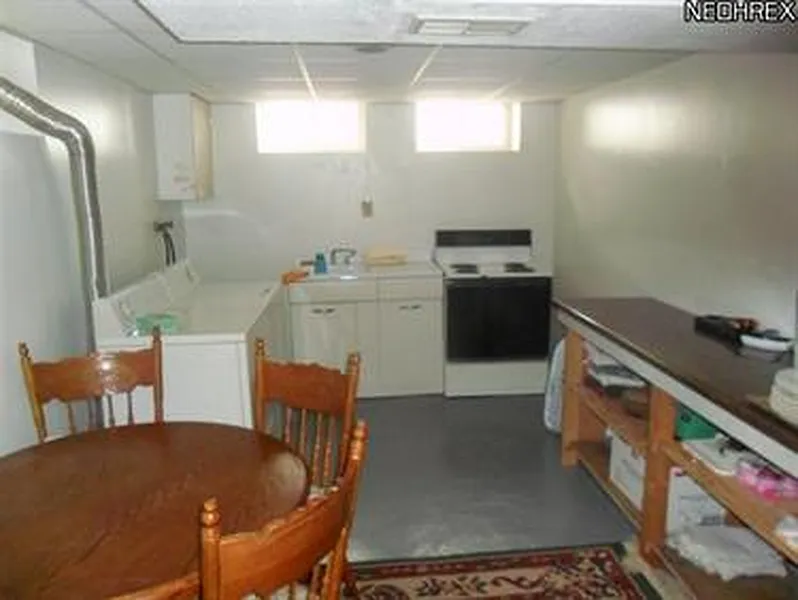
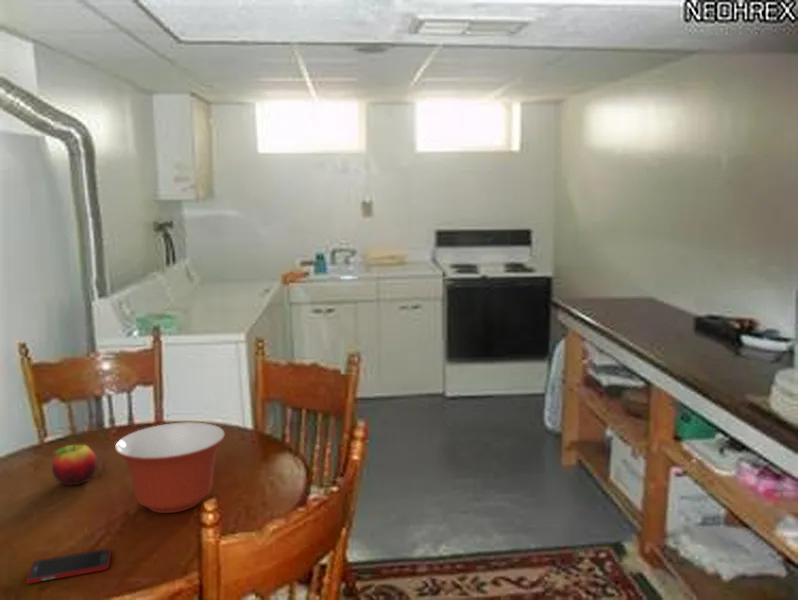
+ fruit (74, 463)
+ mixing bowl (173, 470)
+ cell phone (70, 565)
